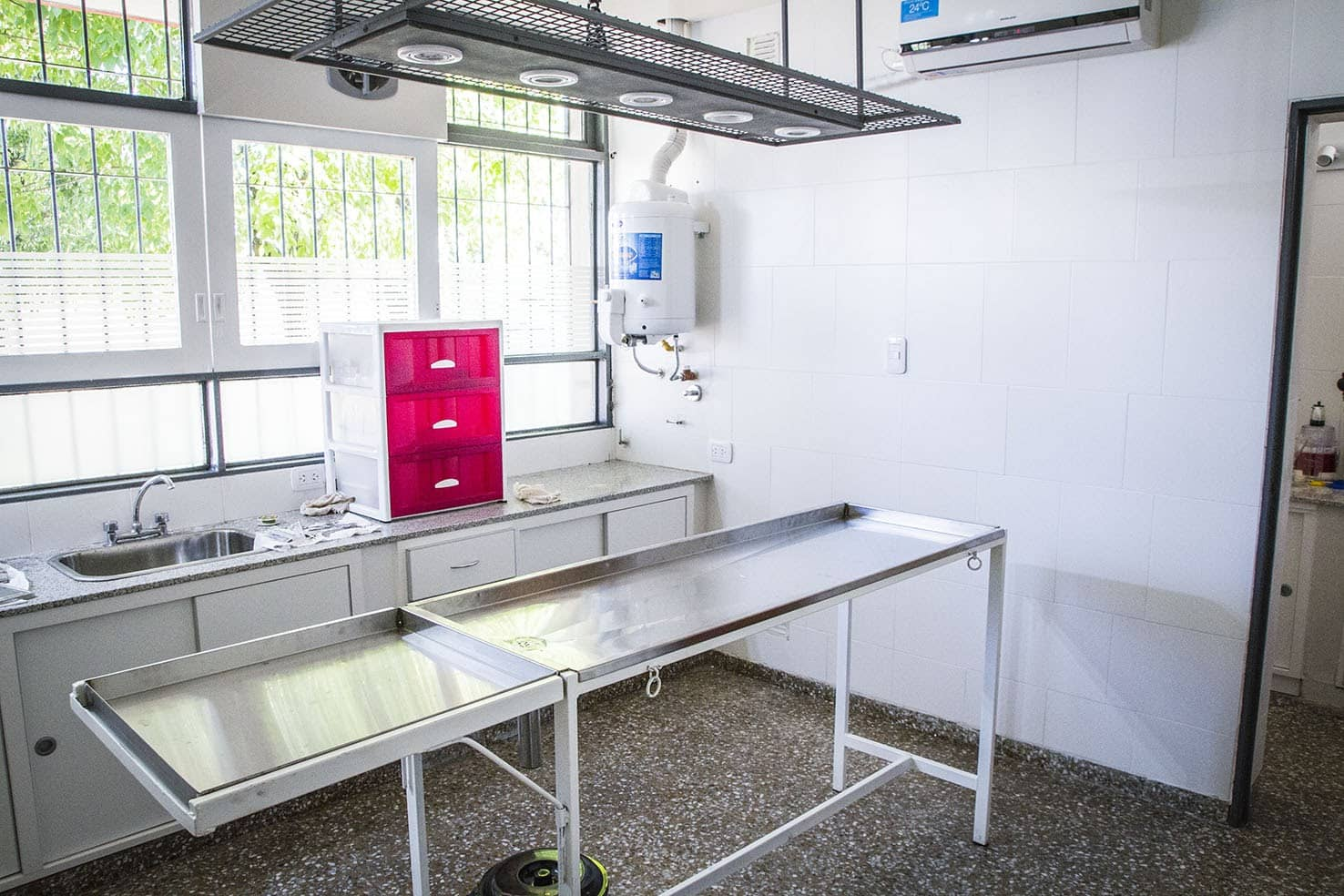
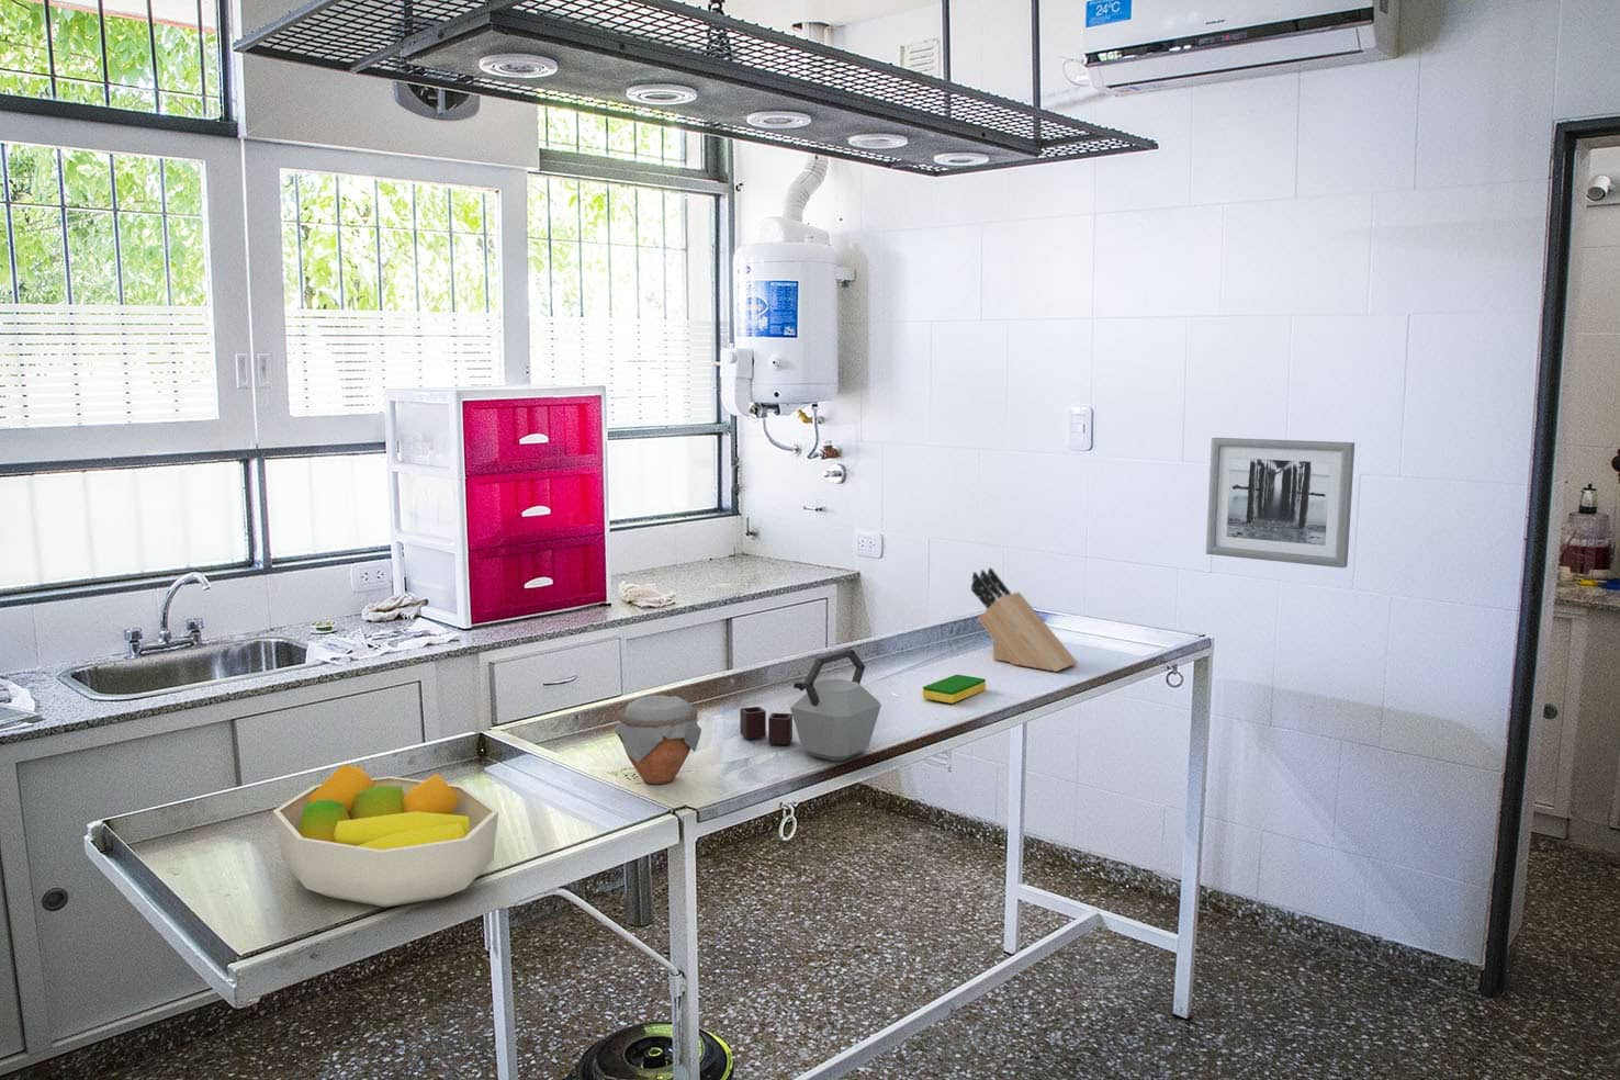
+ kettle (802, 697)
+ dish sponge (953, 688)
+ jar (657, 740)
+ fruit bowl (387, 828)
+ wall art (1276, 500)
+ knife block (1020, 617)
